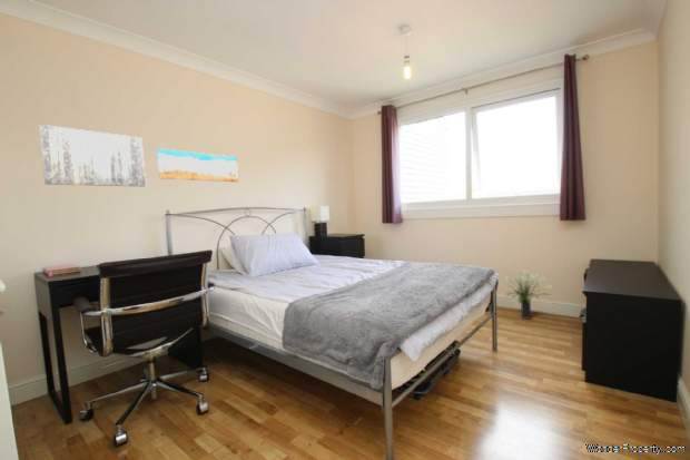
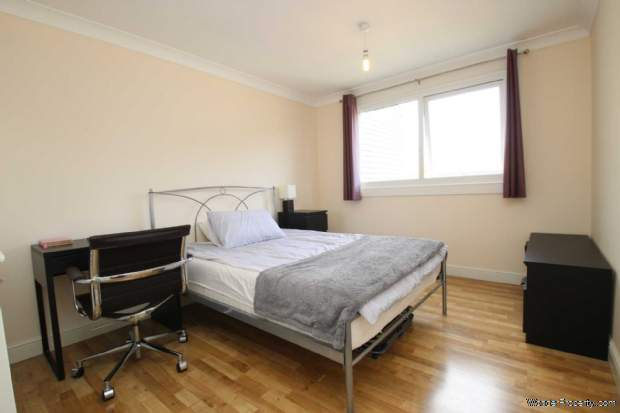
- wall art (200, 166)
- wall art (97, 158)
- potted plant (526, 294)
